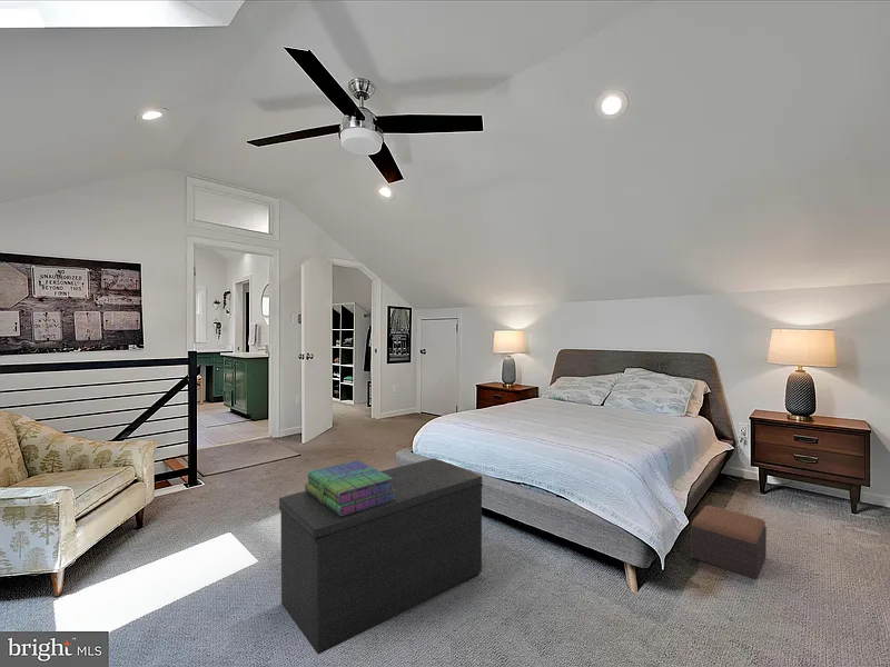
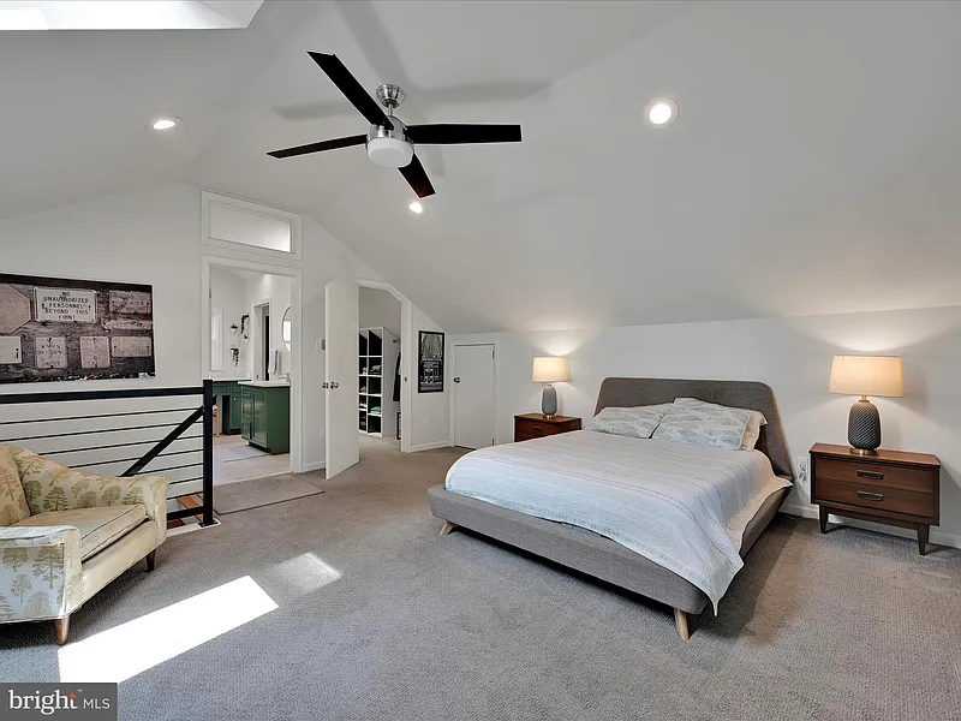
- footstool (728, 537)
- bench (387, 536)
- stack of books (349, 484)
